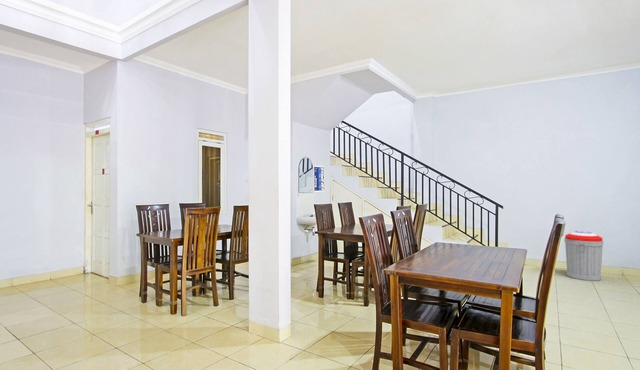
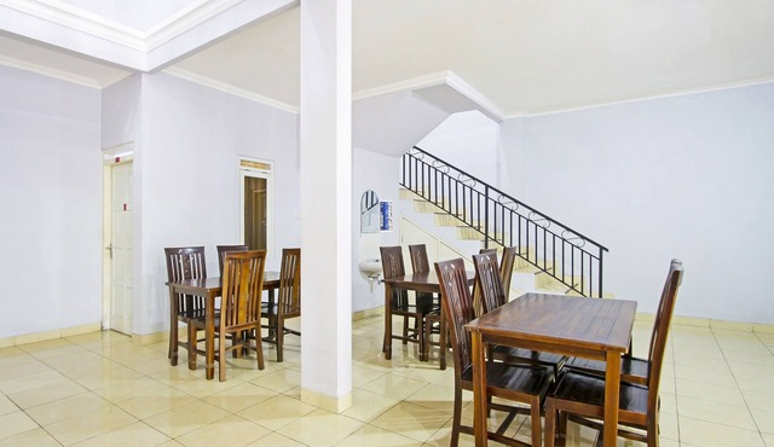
- trash can (583, 254)
